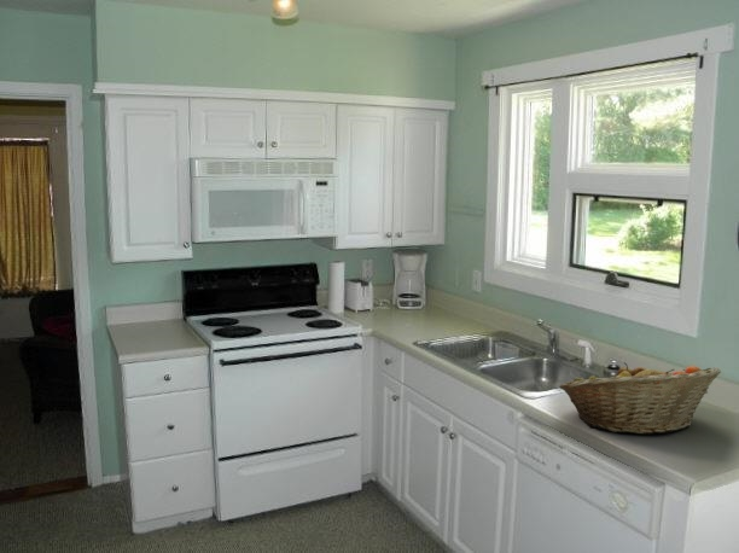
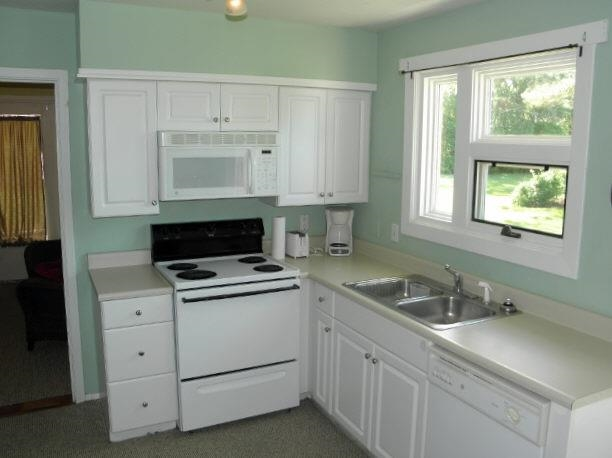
- fruit basket (639, 390)
